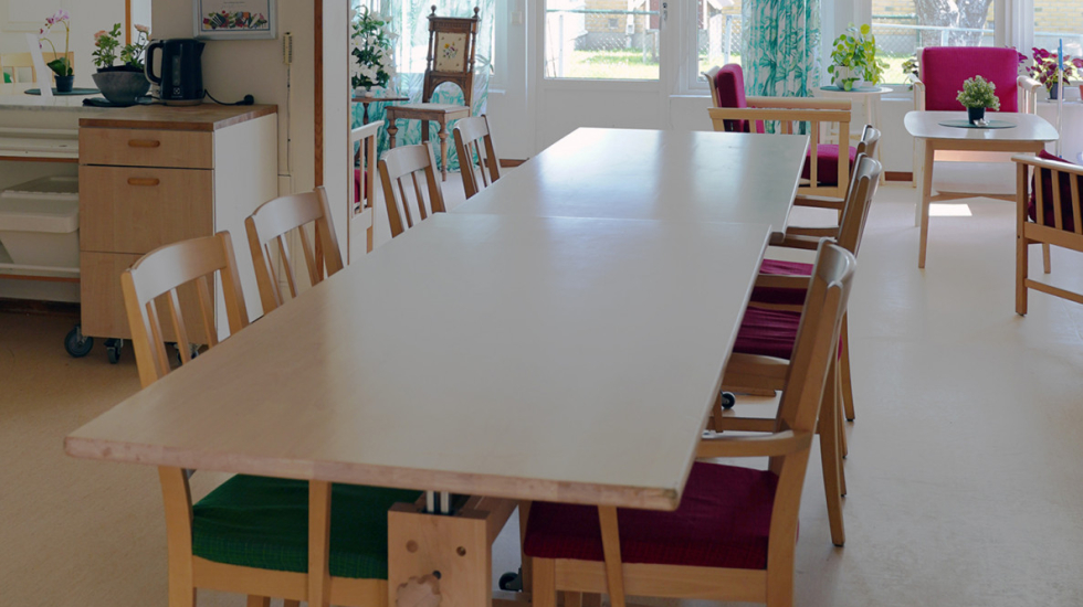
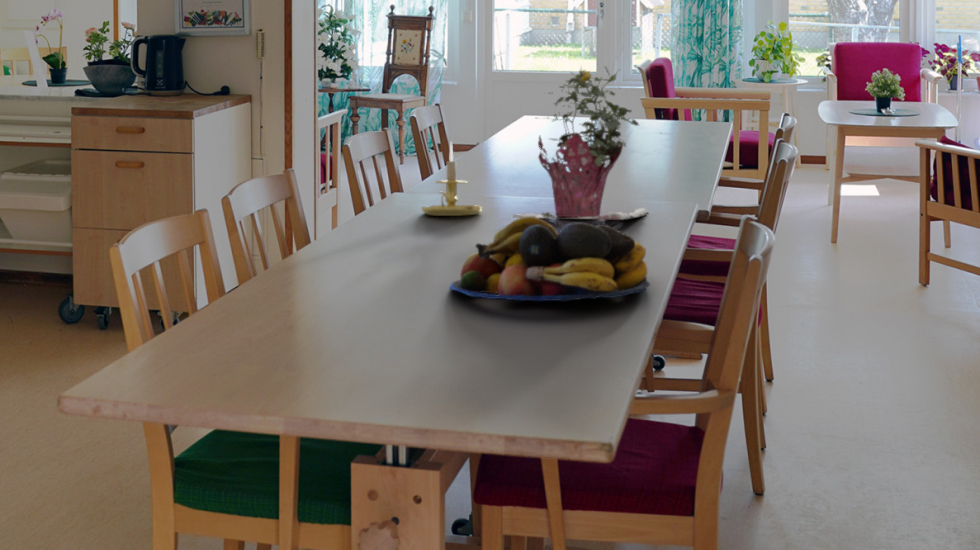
+ potted flower (587, 141)
+ candle holder (450, 178)
+ fruit bowl (547, 253)
